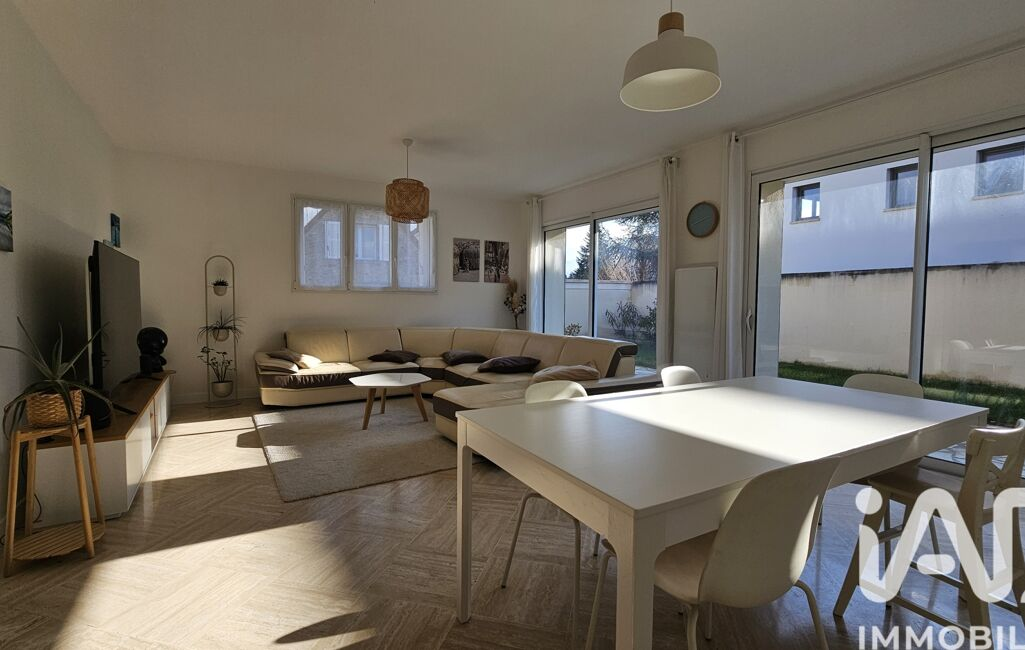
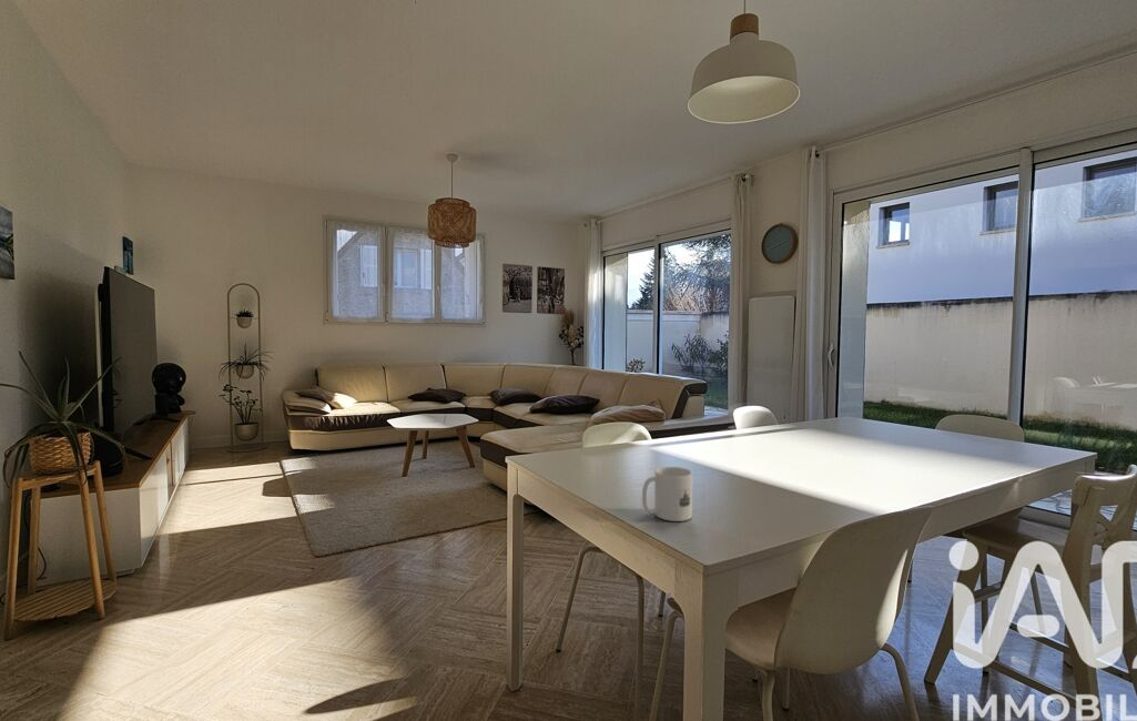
+ mug (666, 494)
